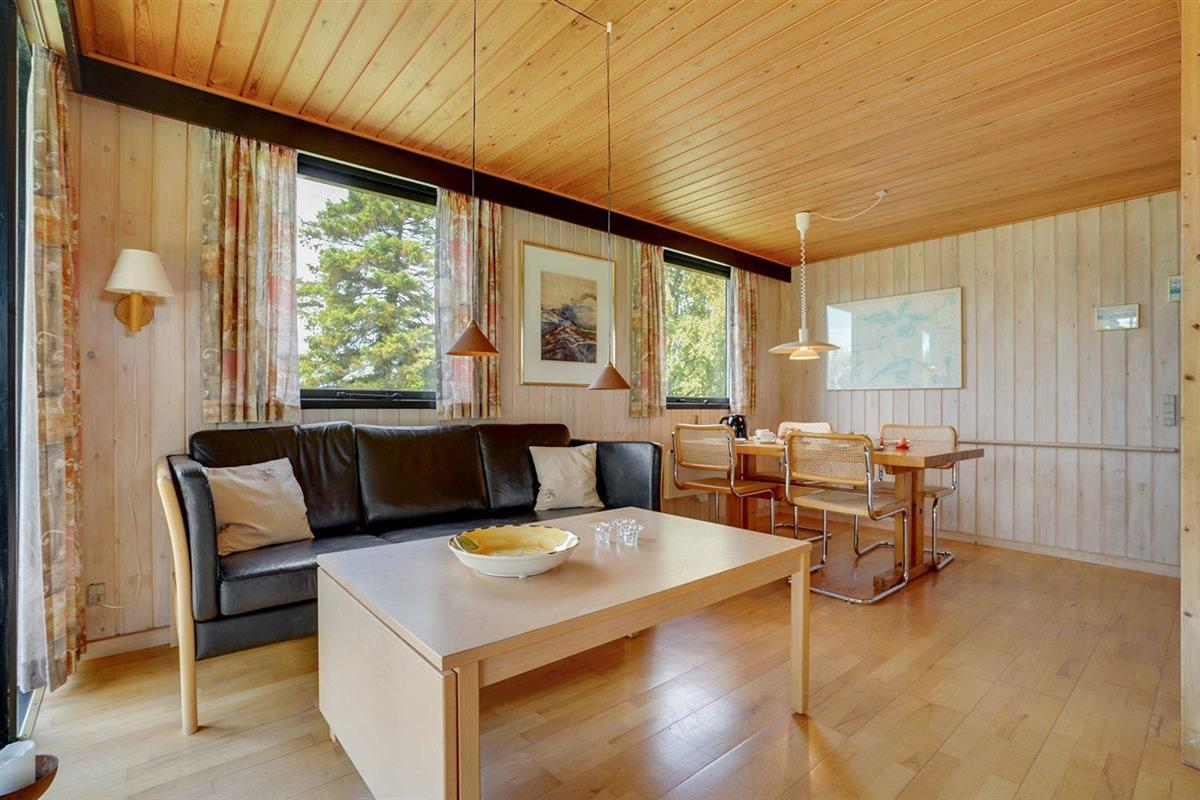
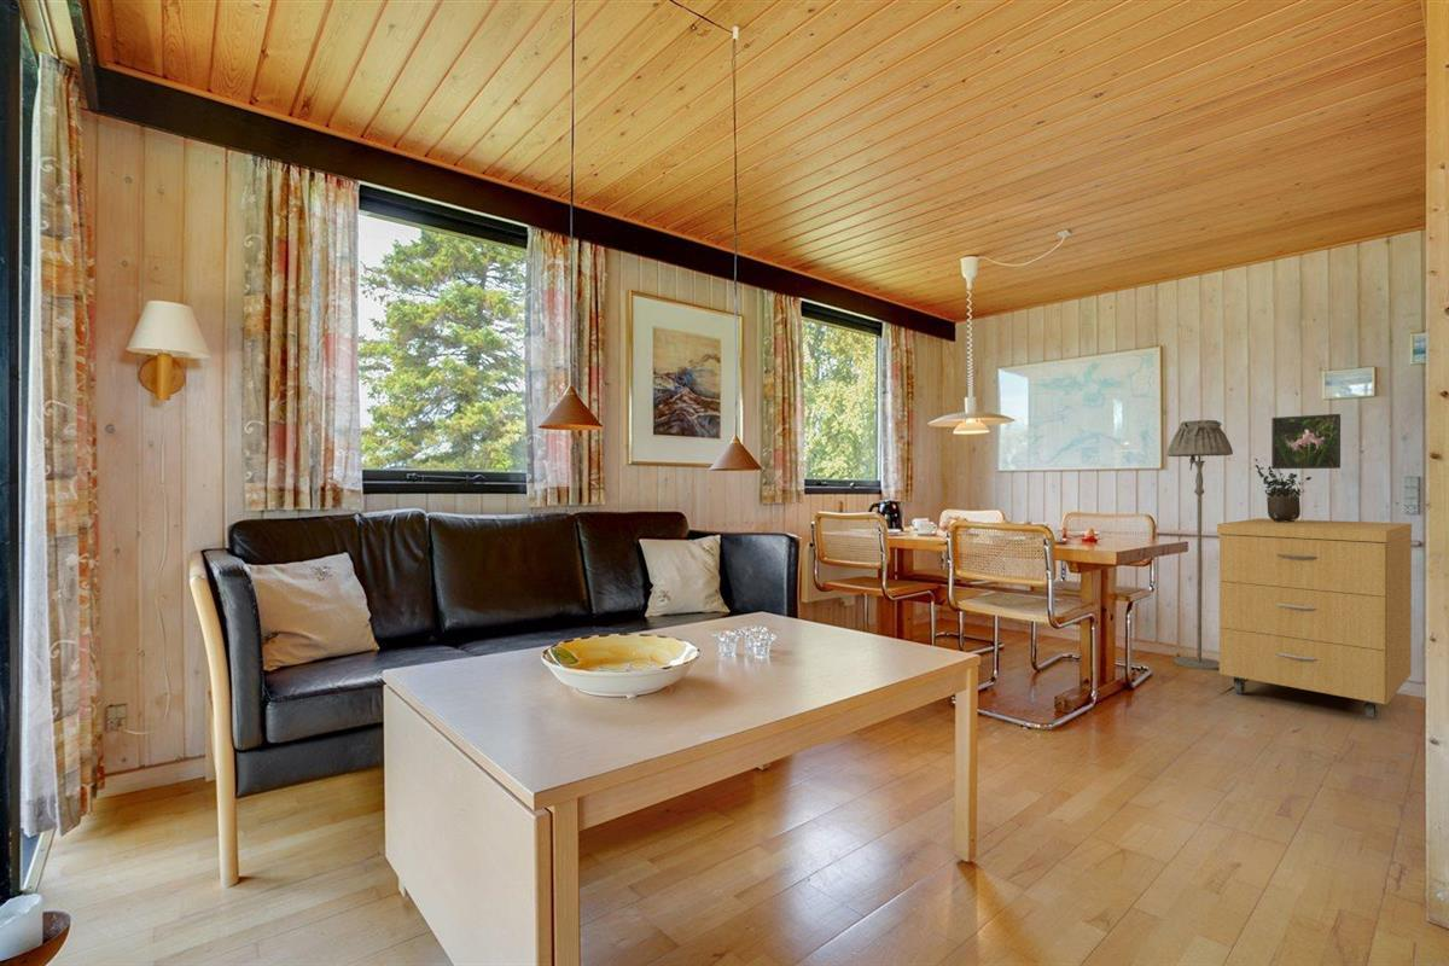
+ storage cabinet (1313, 609)
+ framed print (1304, 442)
+ potted plant (1279, 489)
+ floor lamp (1198, 542)
